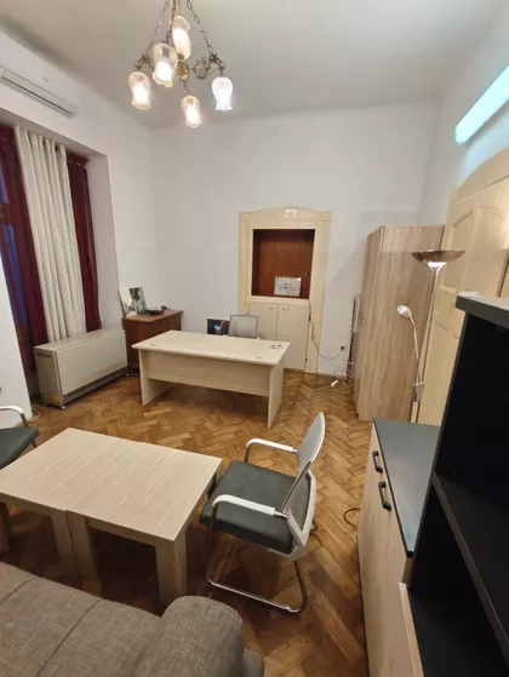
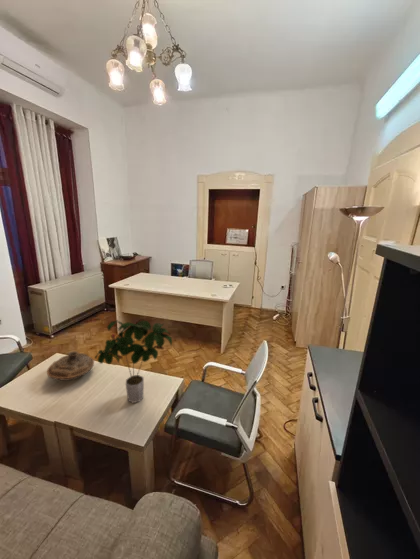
+ decorative bowl (71, 364)
+ potted plant (133, 359)
